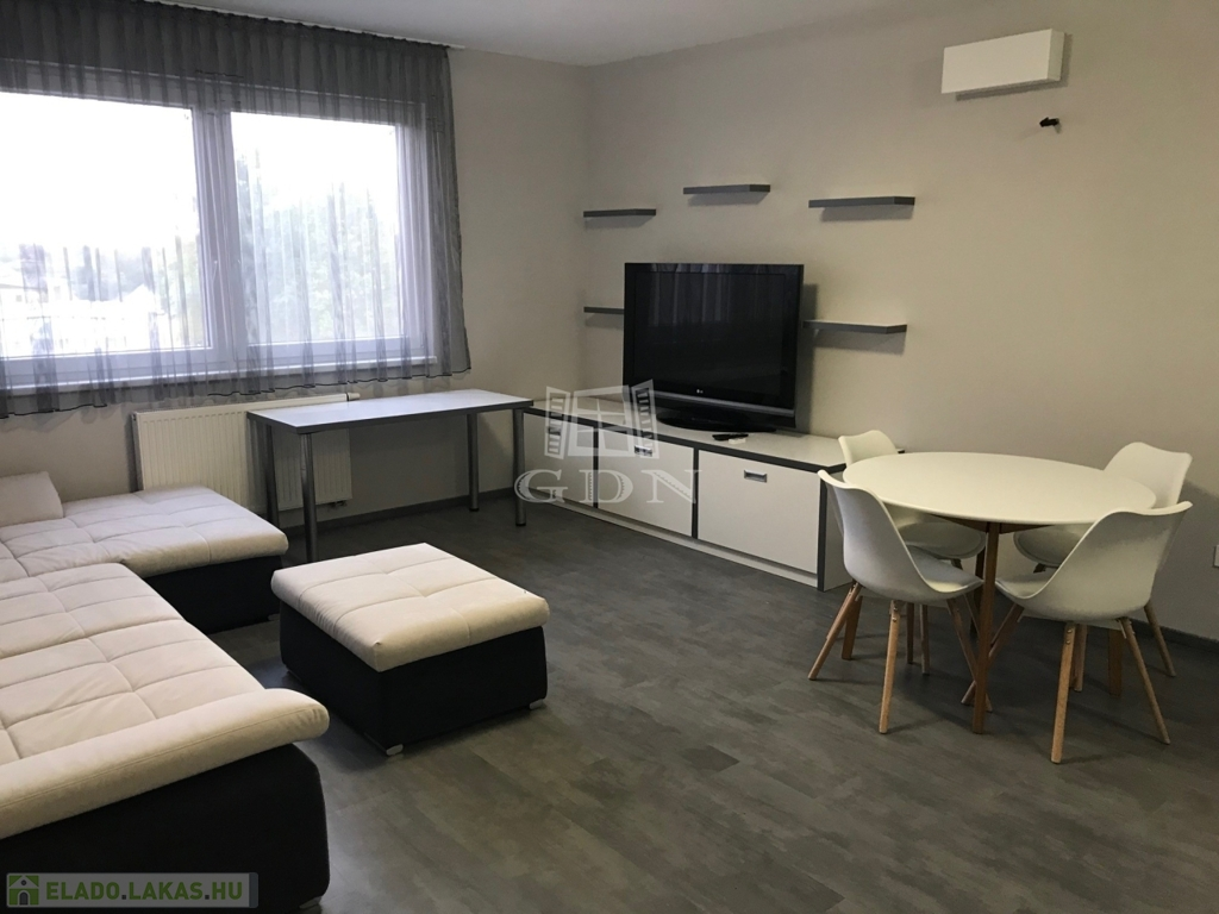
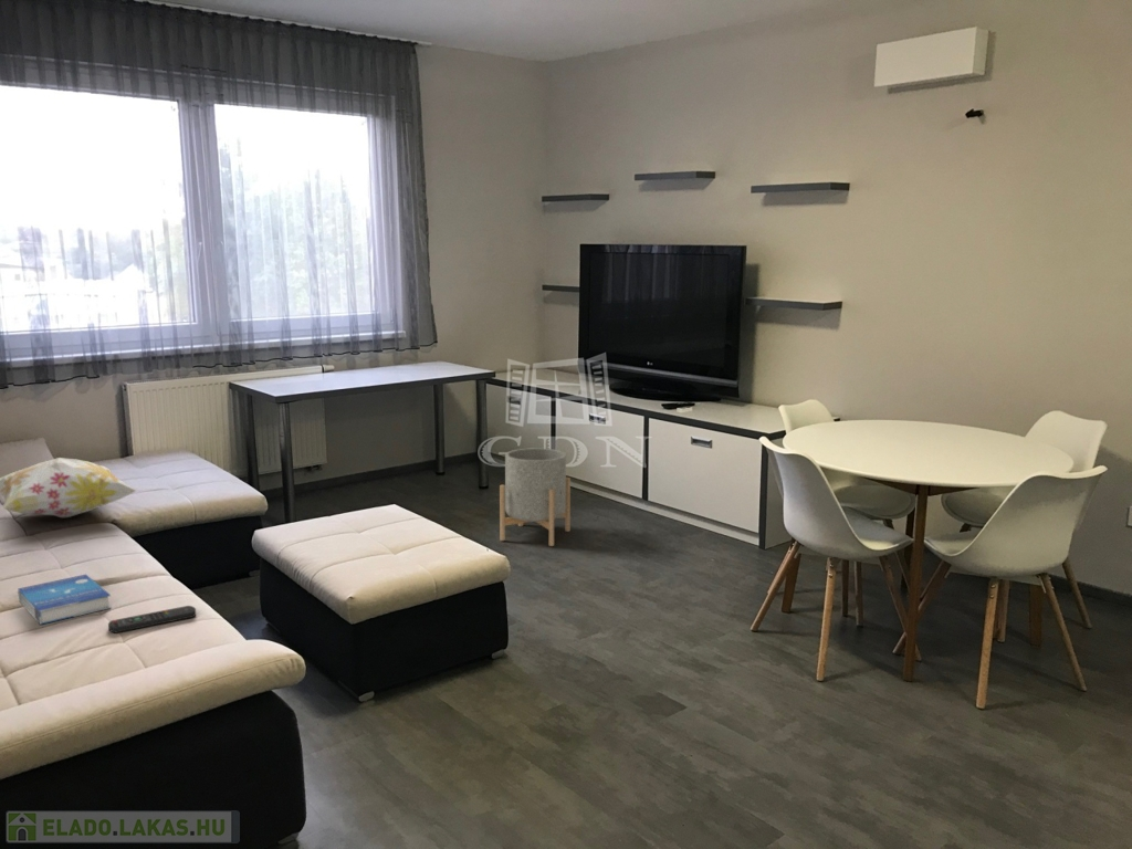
+ decorative pillow (61, 486)
+ planter (535, 494)
+ remote control (153, 618)
+ book (64, 598)
